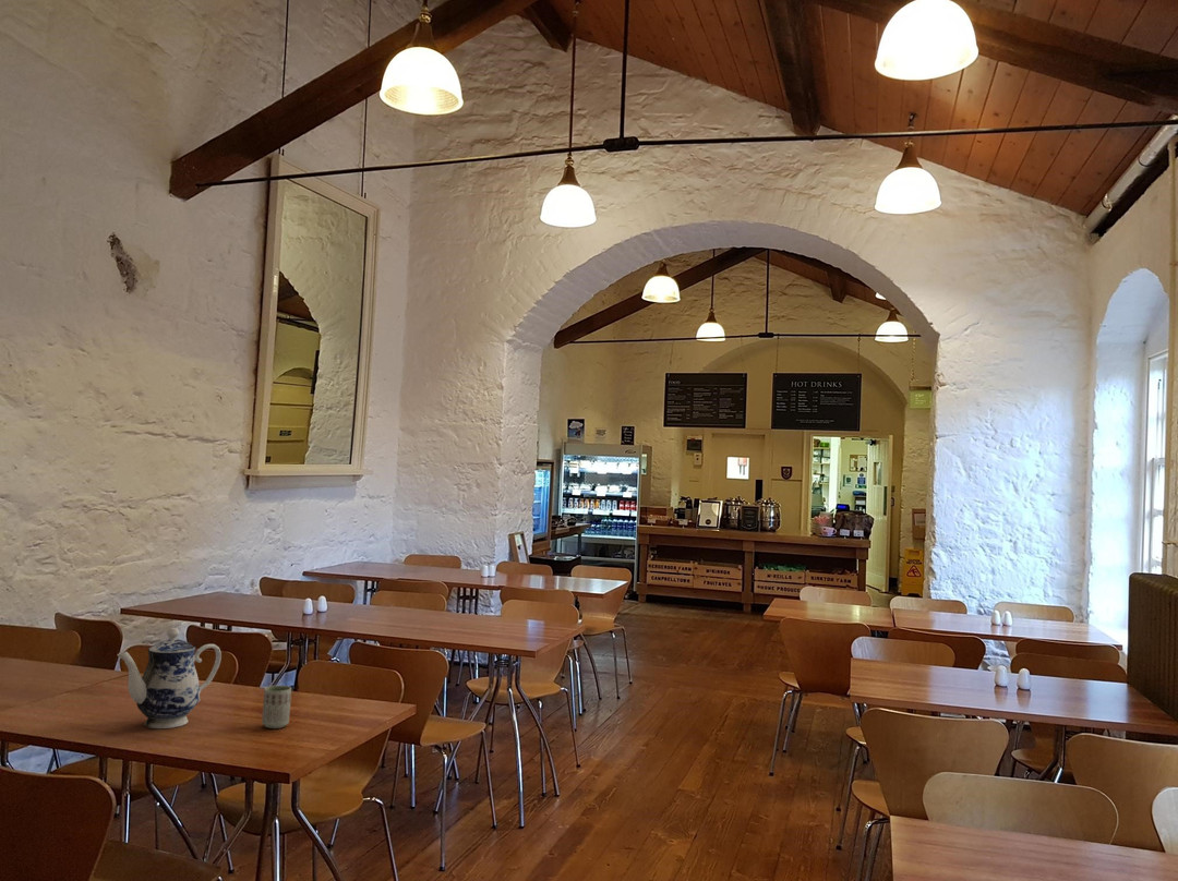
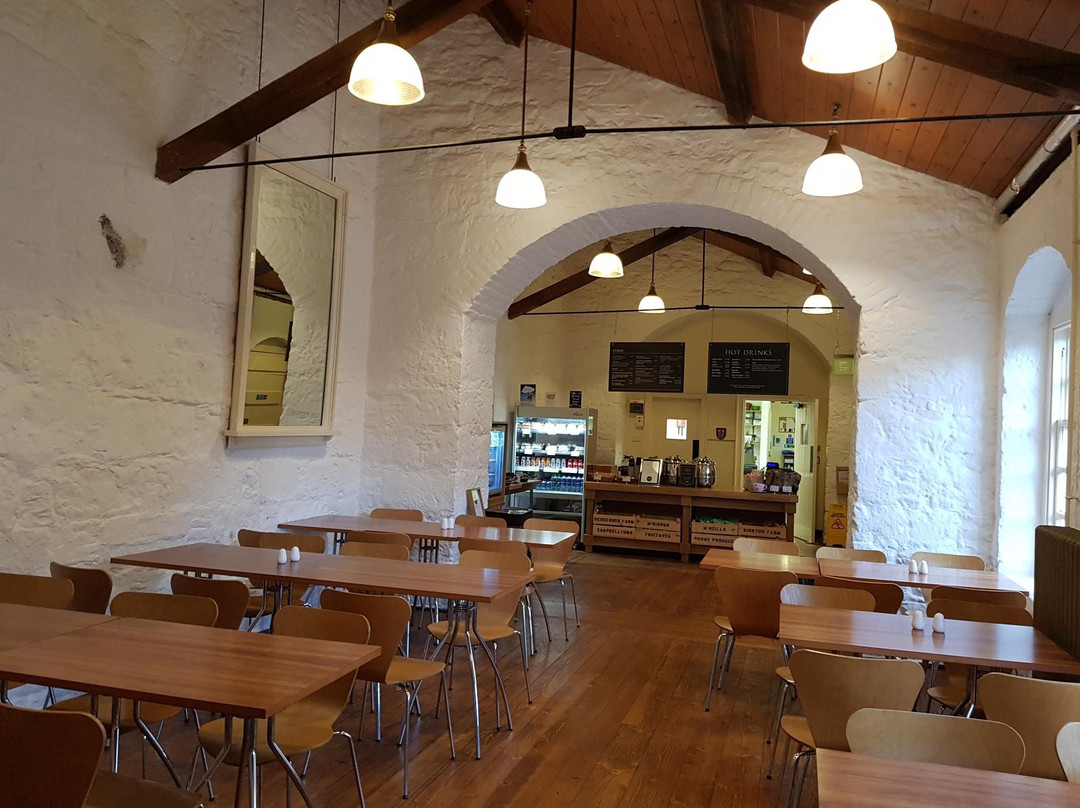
- cup (276, 707)
- teapot (169, 675)
